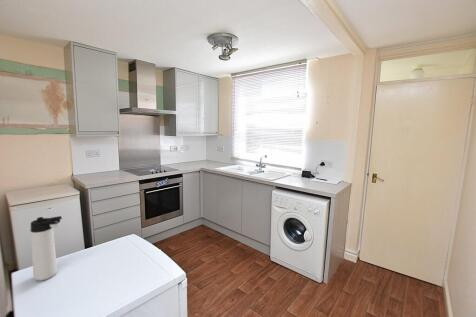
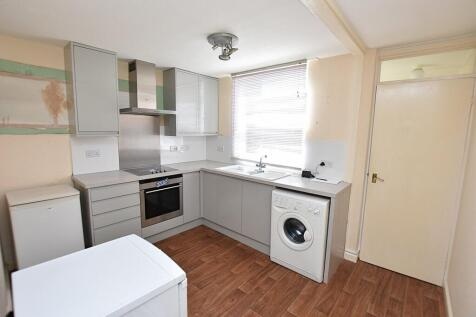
- thermos bottle (48, 247)
